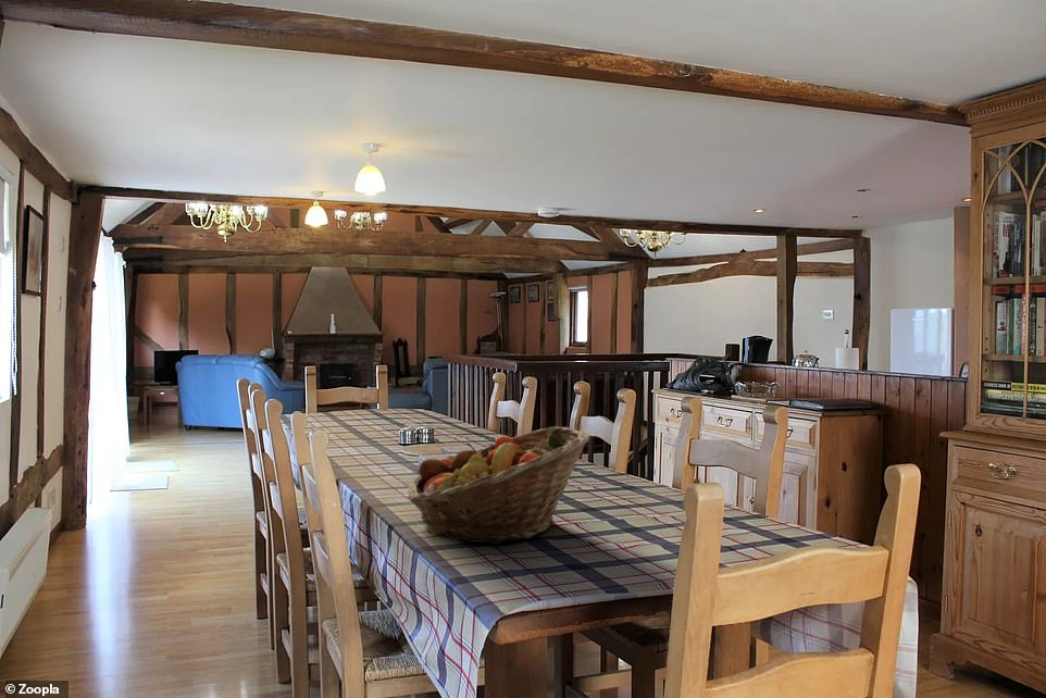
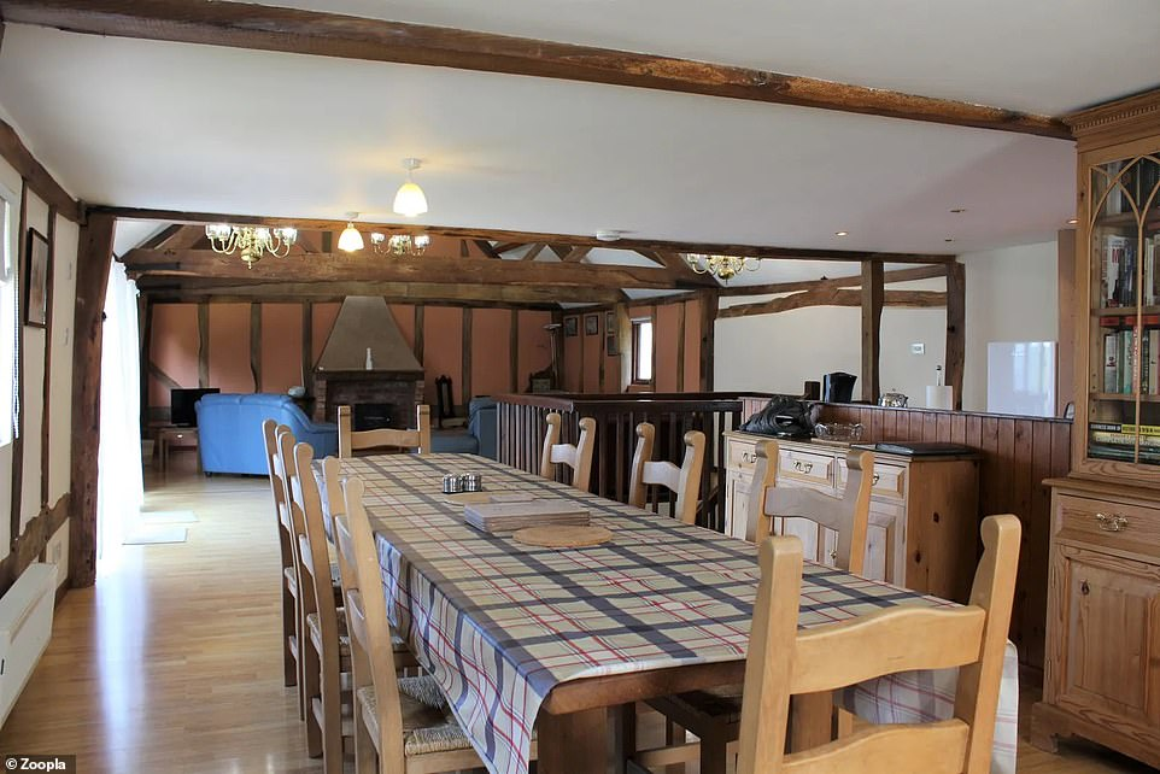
- fruit basket (497, 477)
